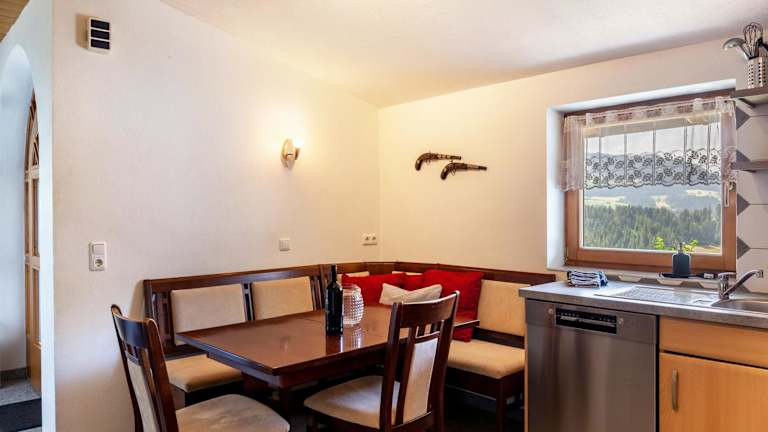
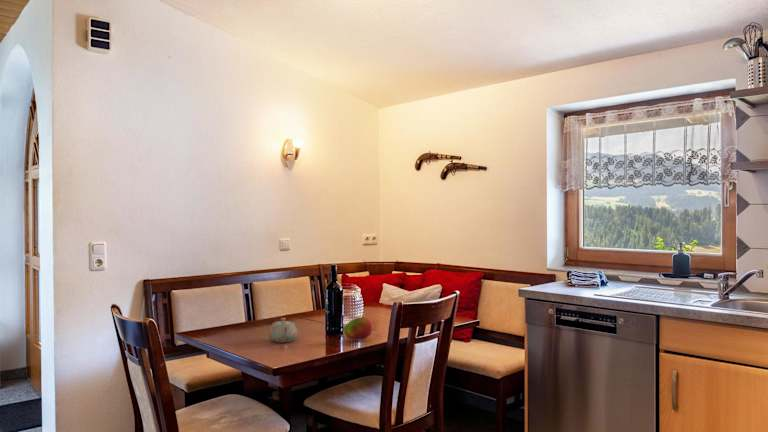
+ teapot (283, 329)
+ fruit (358, 328)
